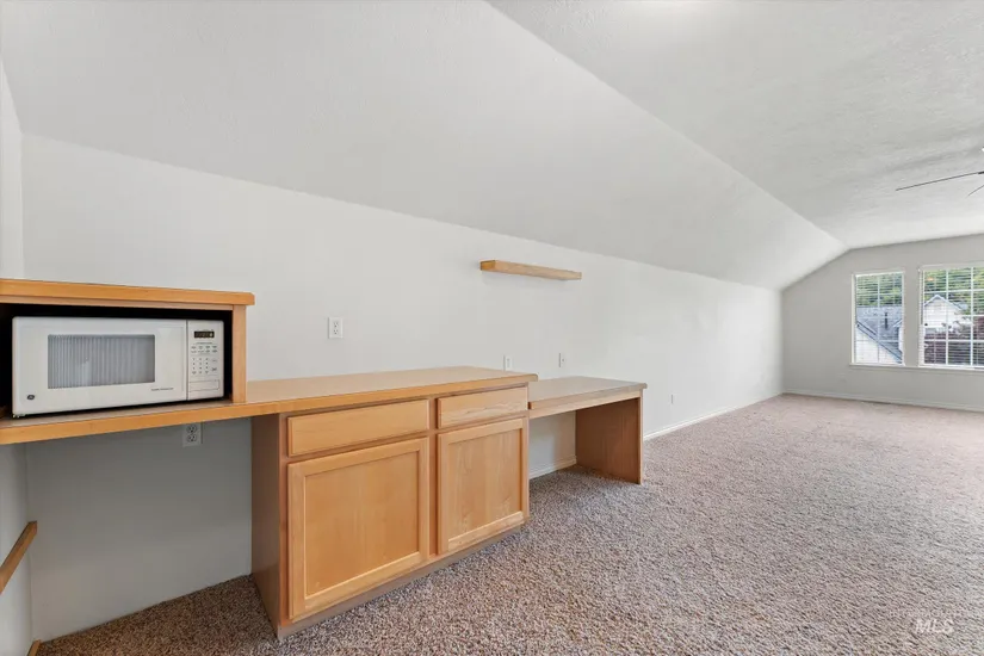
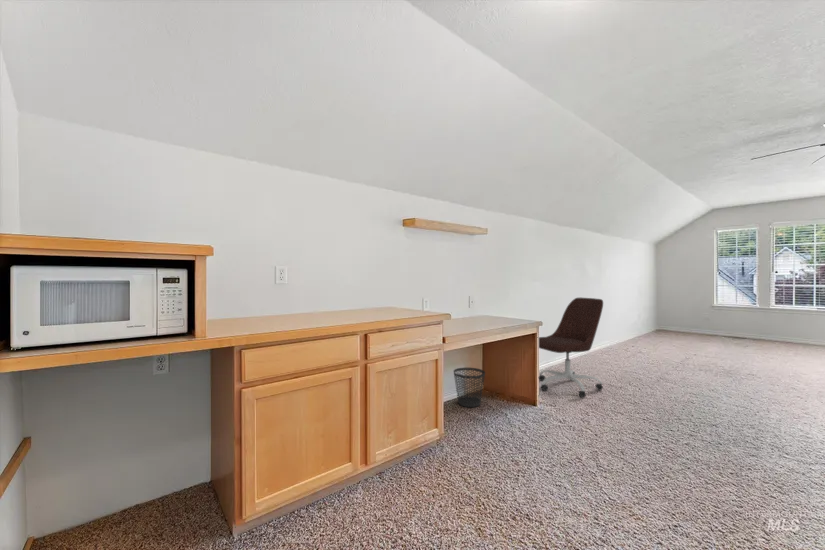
+ office chair (567, 343)
+ wastebasket (469, 387)
